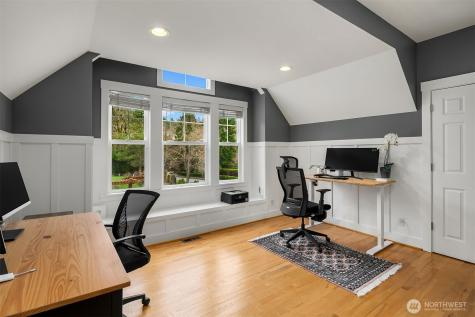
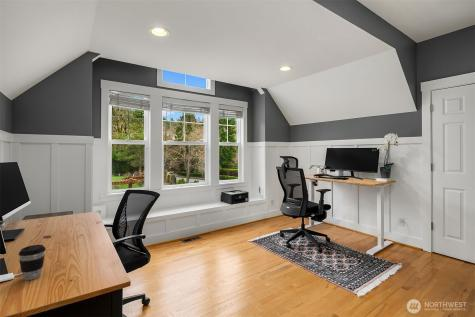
+ coffee cup (32, 262)
